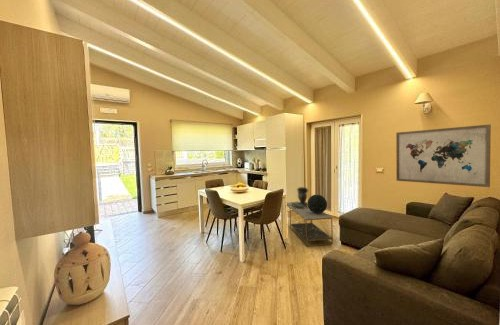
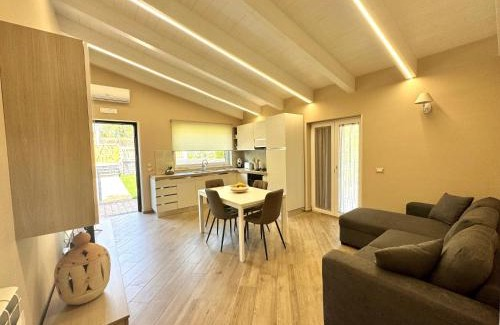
- decorative globe (317, 203)
- coffee table (304, 220)
- wall art (437, 156)
- decorative urn (300, 197)
